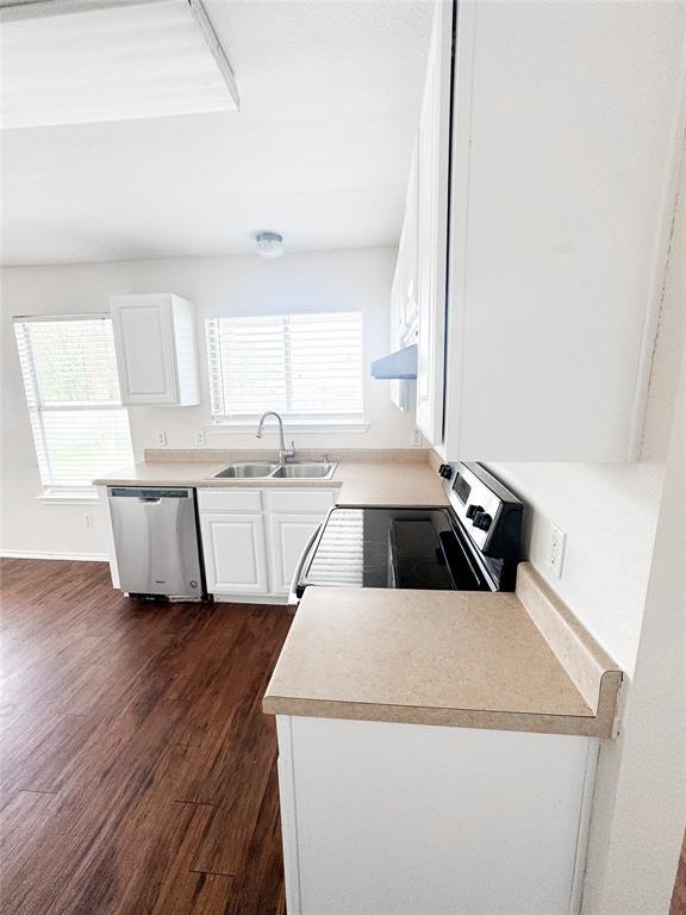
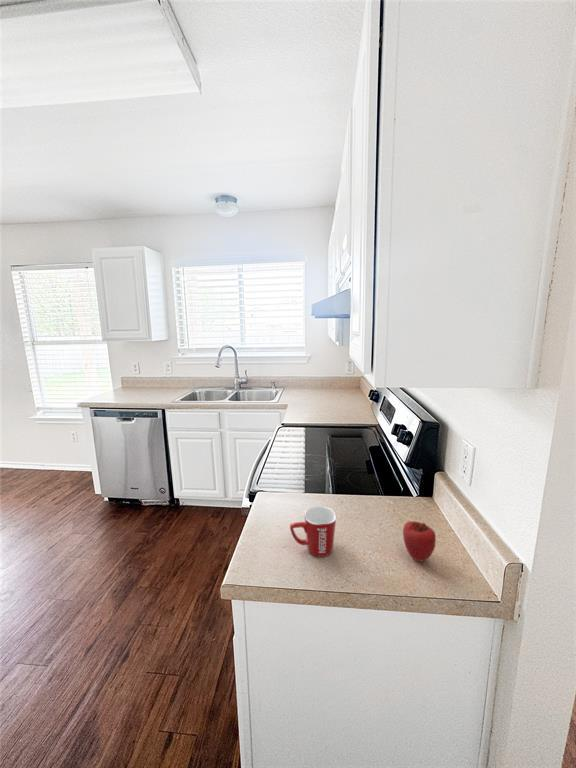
+ mug (312, 532)
+ apple (418, 540)
